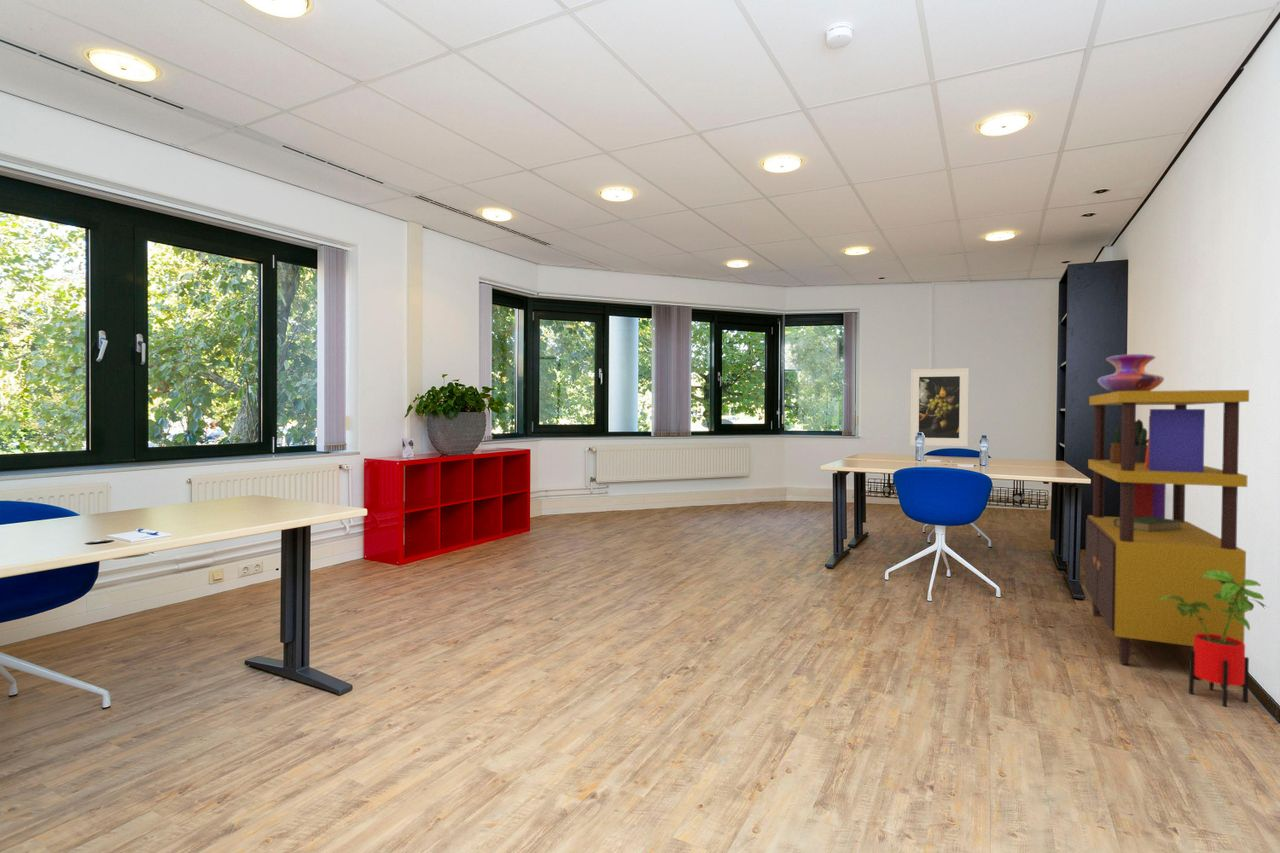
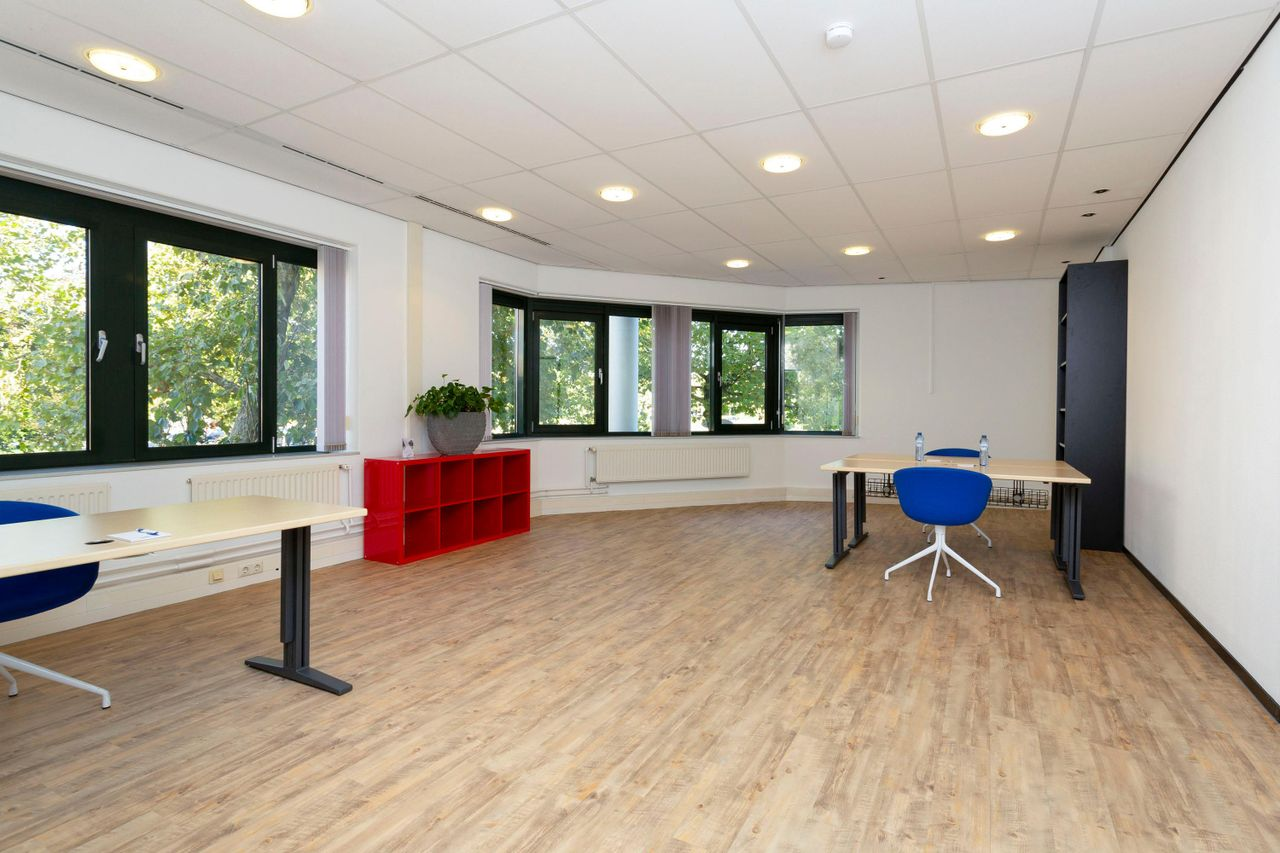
- decorative vase (1130, 374)
- bookcase (1153, 518)
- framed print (938, 407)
- house plant (1217, 635)
